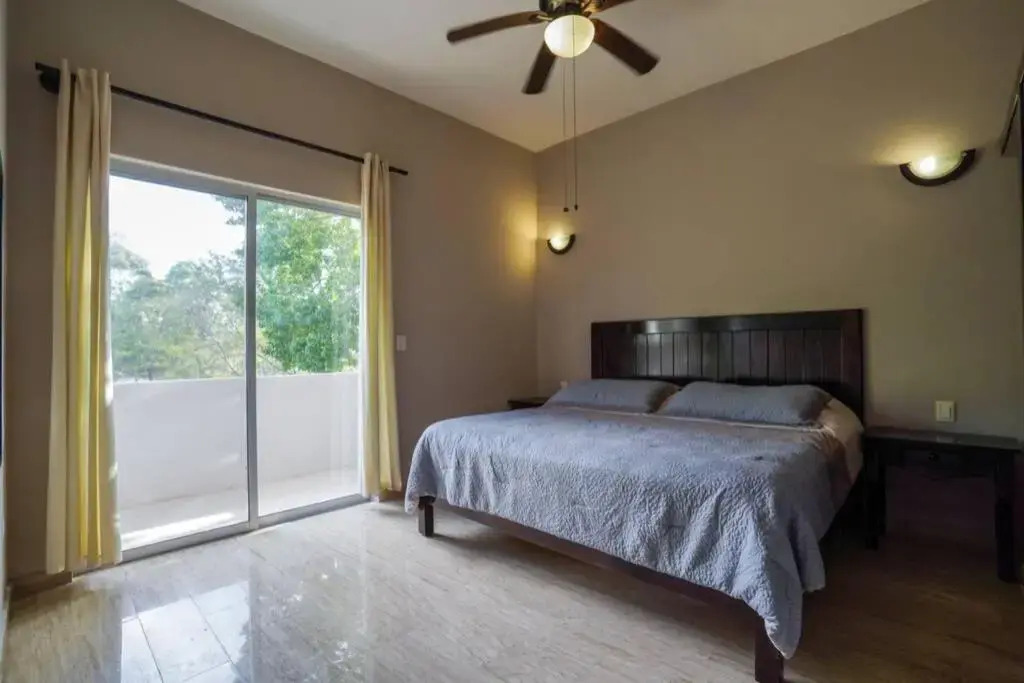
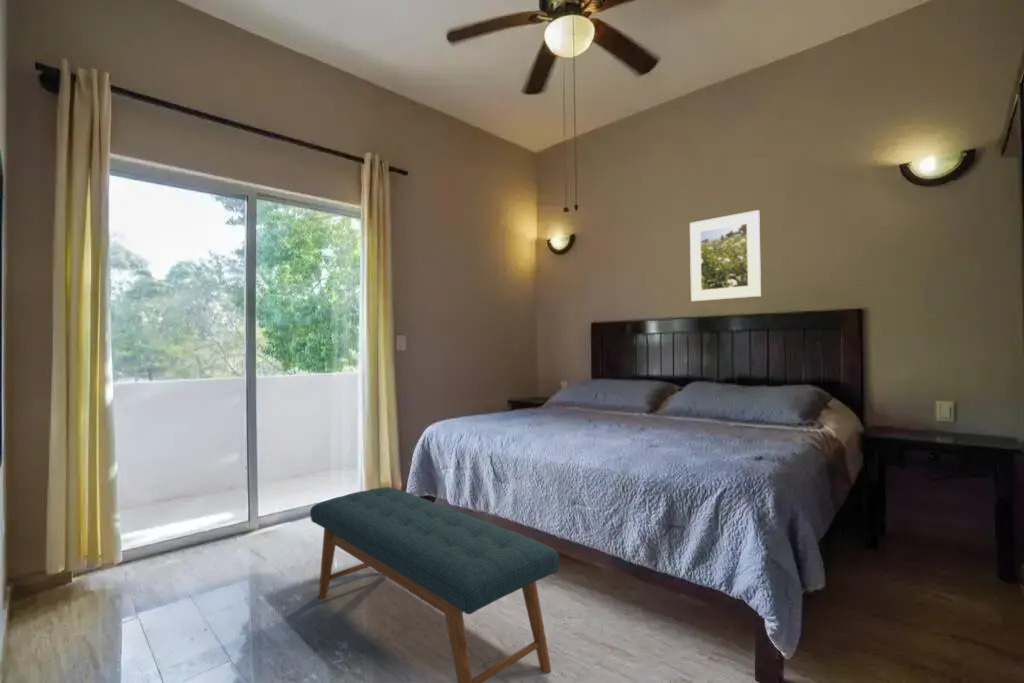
+ bench (418, 571)
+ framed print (723, 257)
